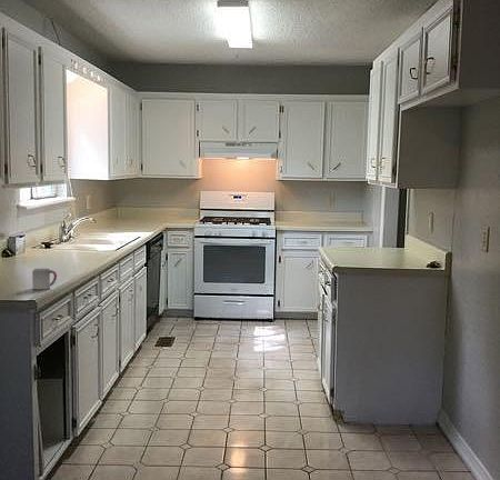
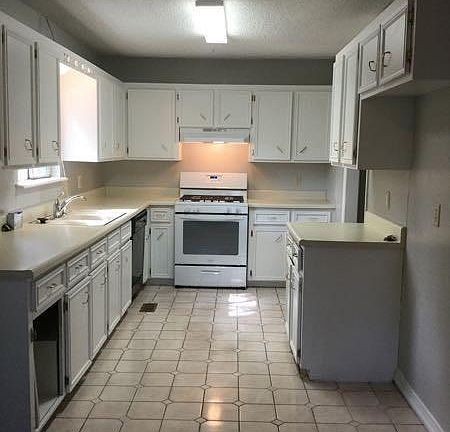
- cup (44, 278)
